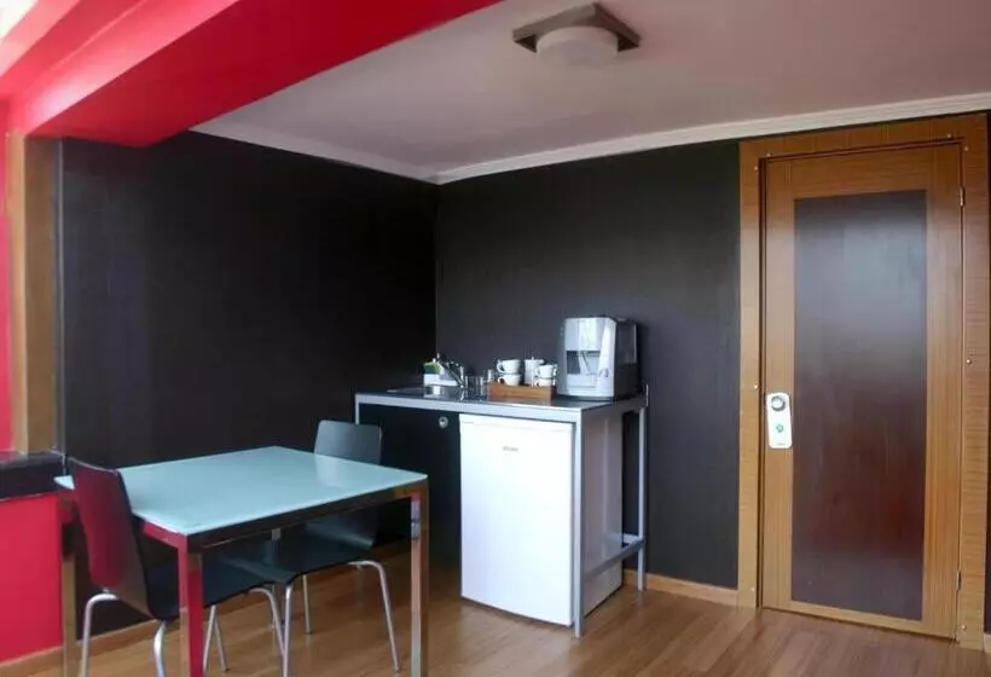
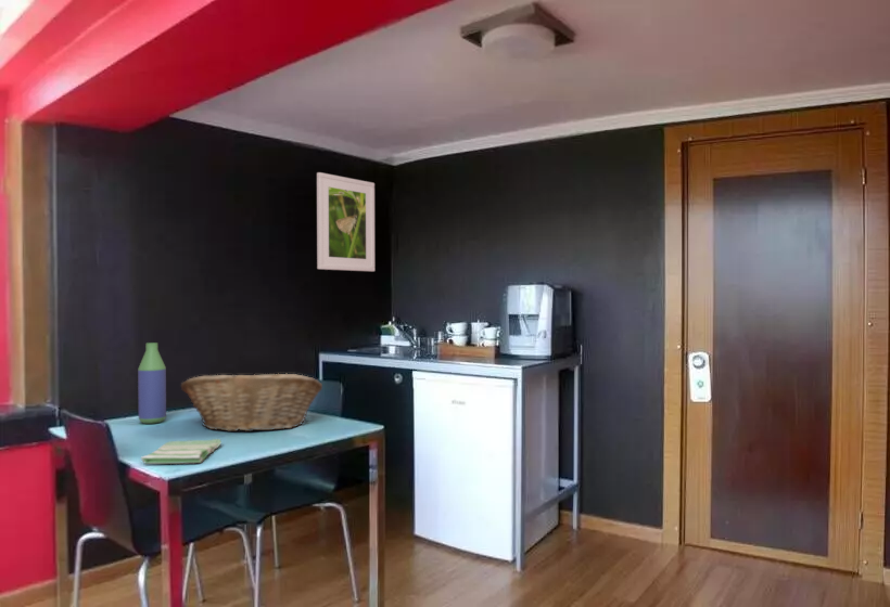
+ bottle (152, 383)
+ fruit basket (253, 397)
+ dish towel (182, 450)
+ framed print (346, 223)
